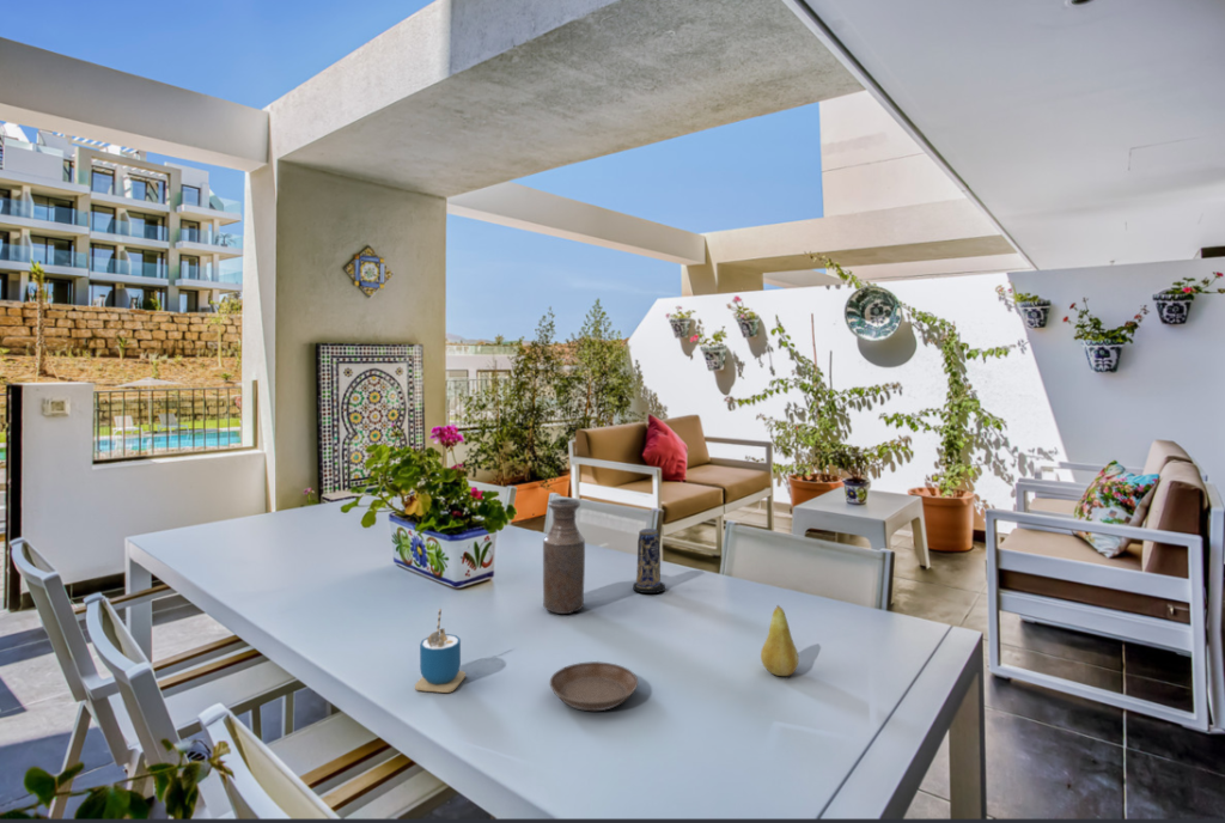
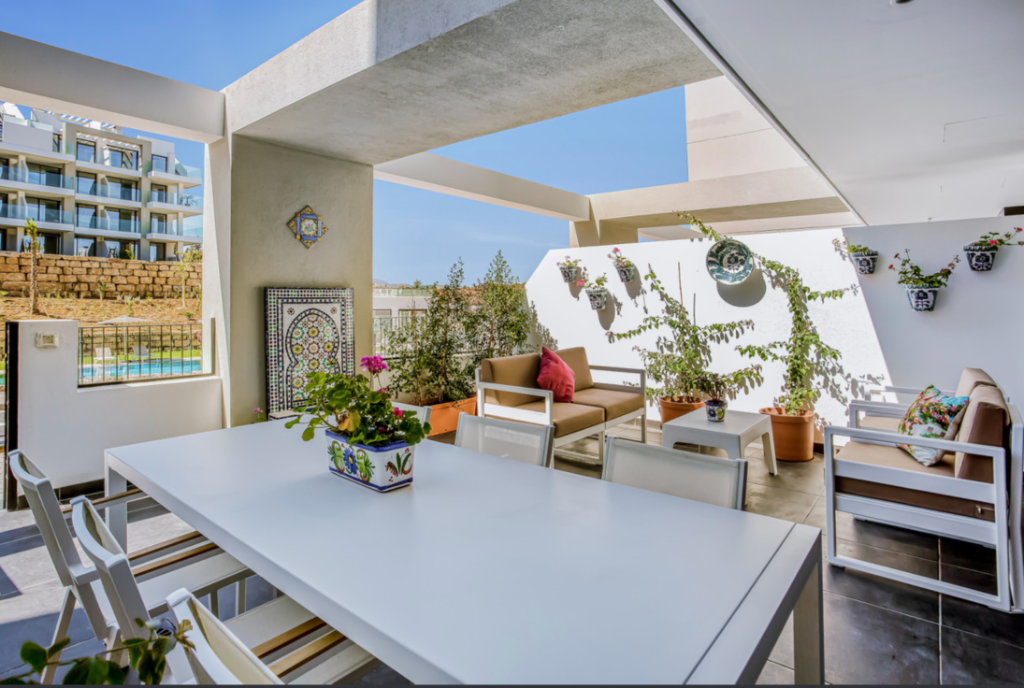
- candle (648, 560)
- fruit (779, 641)
- cup (440, 647)
- bottle (563, 554)
- saucer (593, 688)
